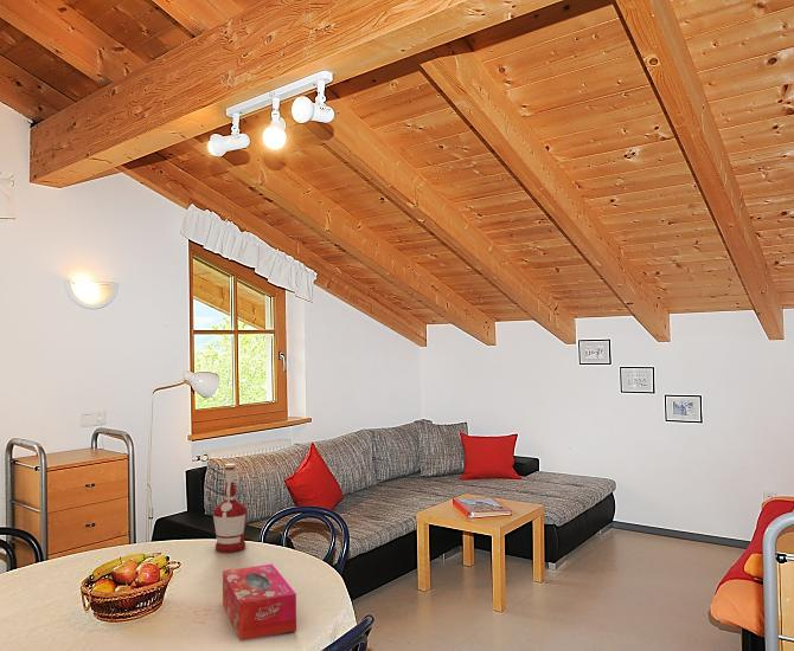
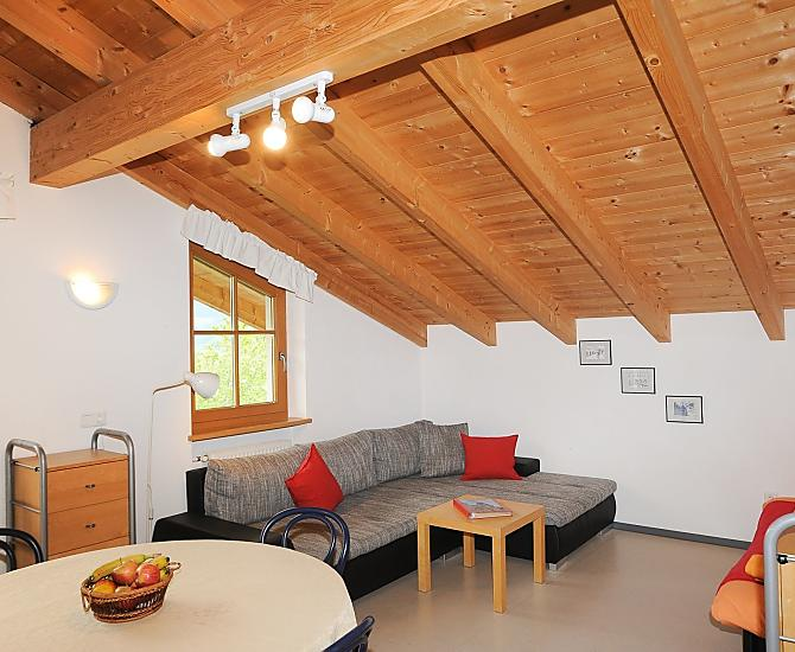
- alcohol (230, 505)
- tissue box (257, 599)
